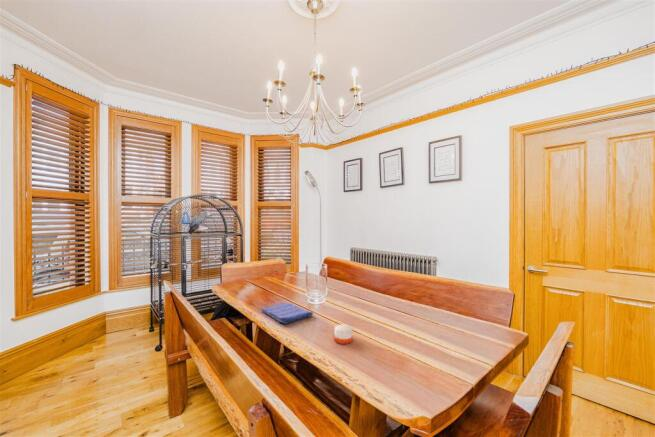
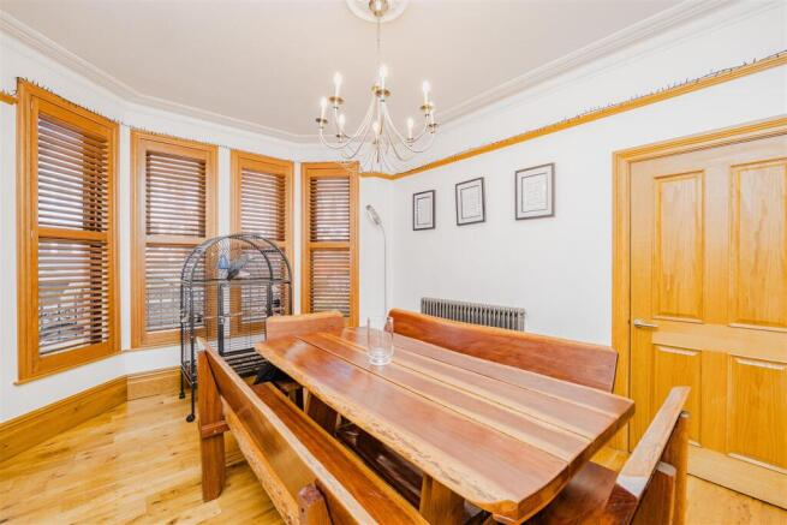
- candle (343, 327)
- dish towel (286, 310)
